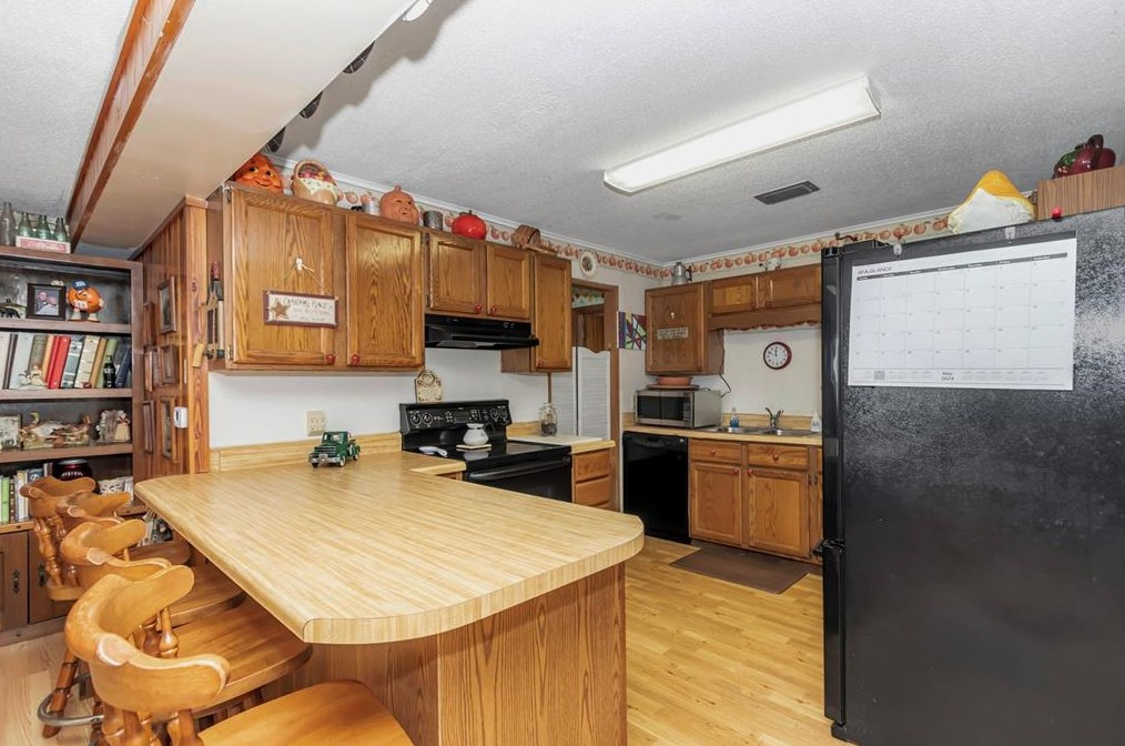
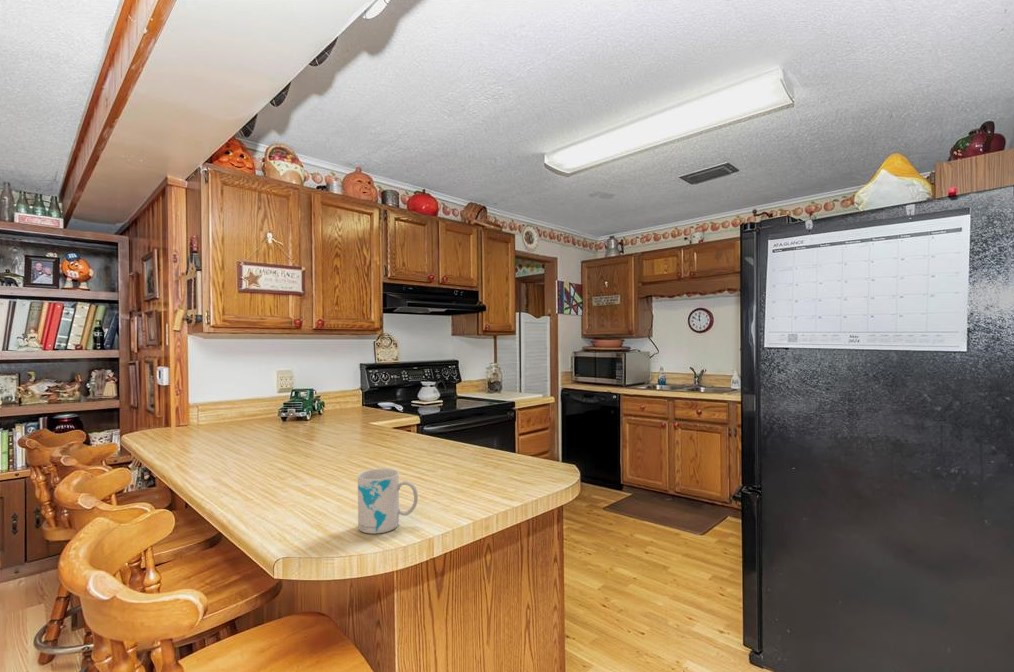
+ mug (388, 499)
